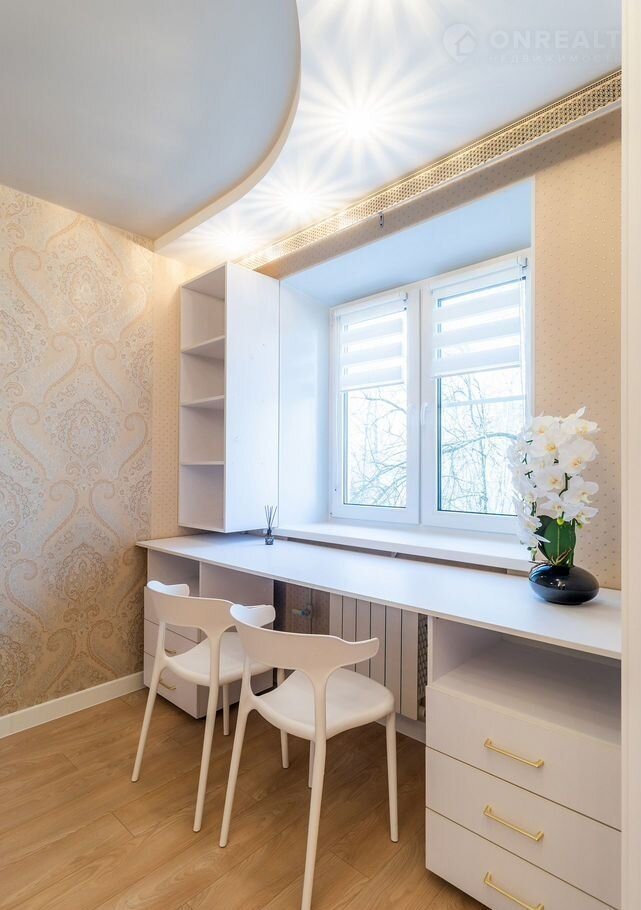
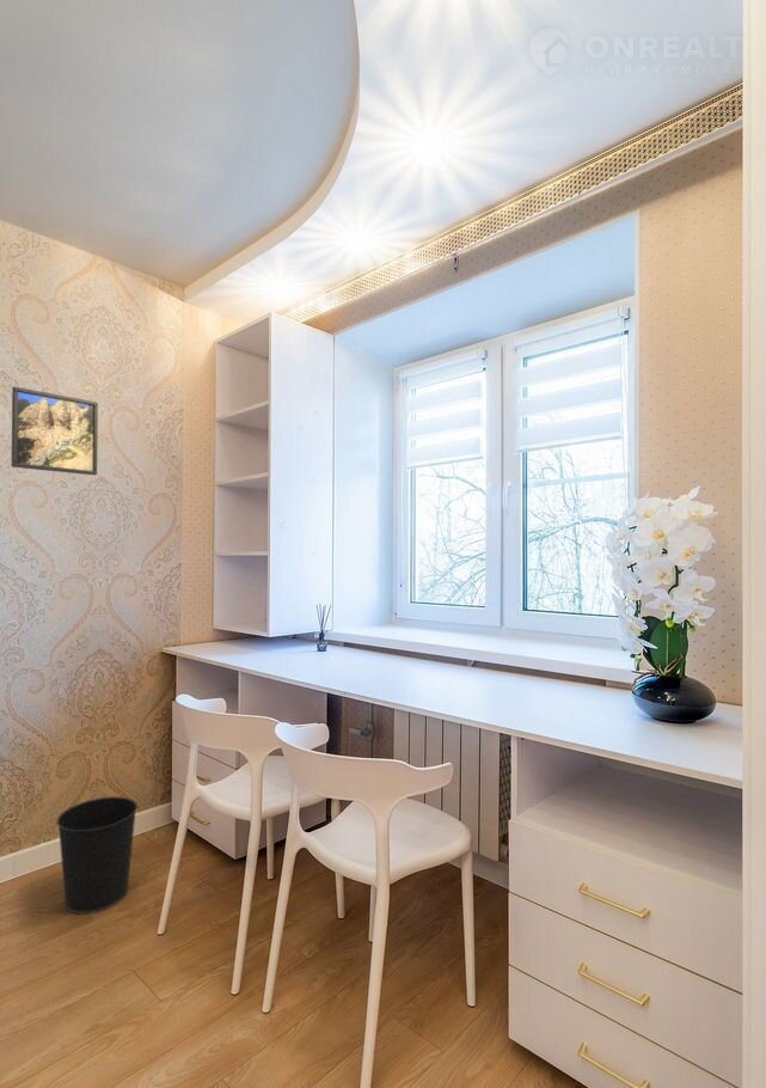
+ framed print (56, 433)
+ wastebasket (97, 854)
